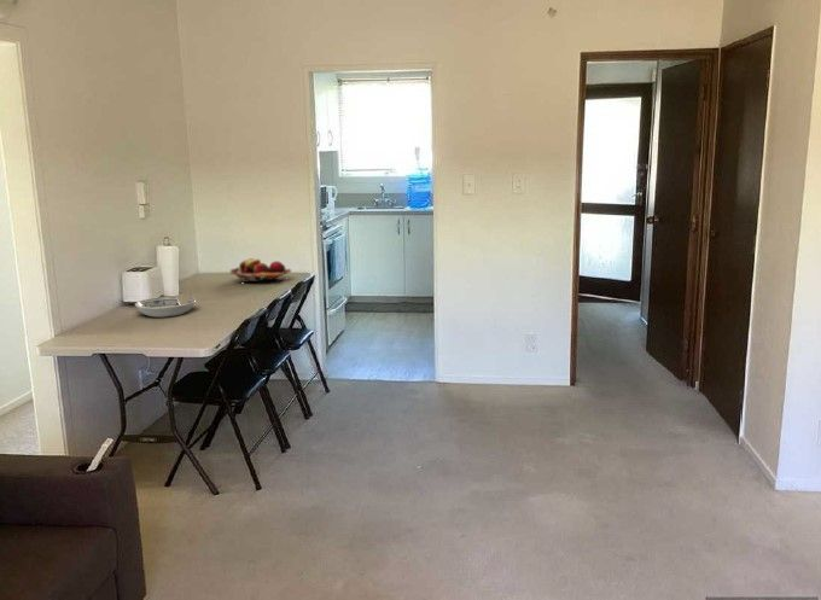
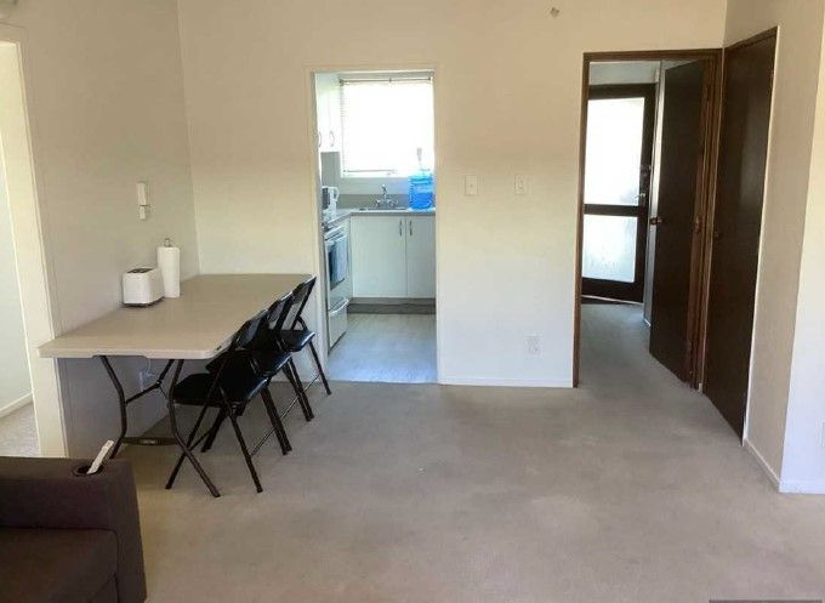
- bowl (165, 307)
- fruit basket (258, 269)
